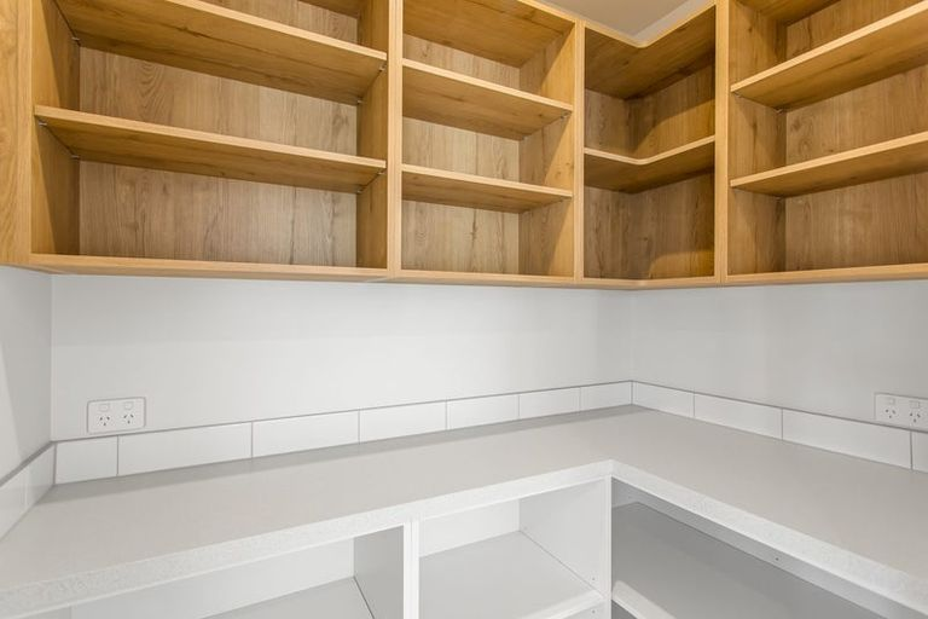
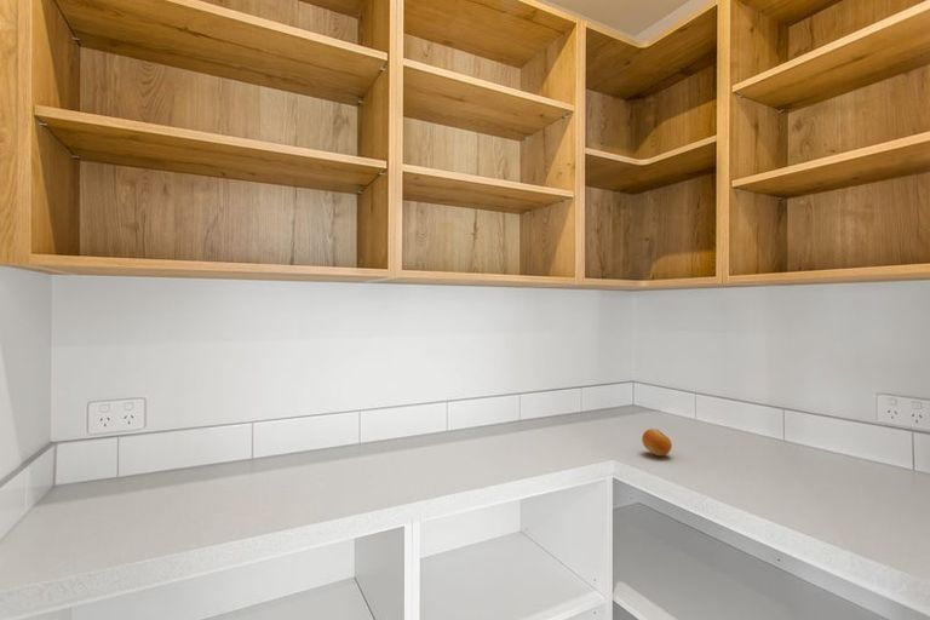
+ fruit (656, 442)
